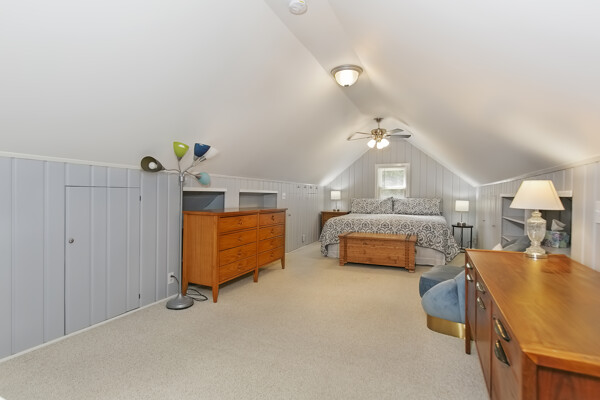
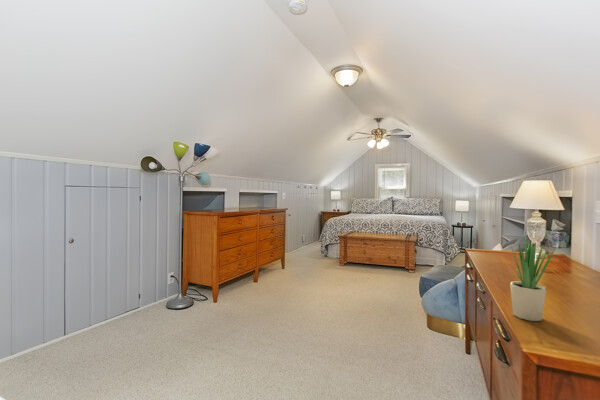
+ potted plant (531, 273)
